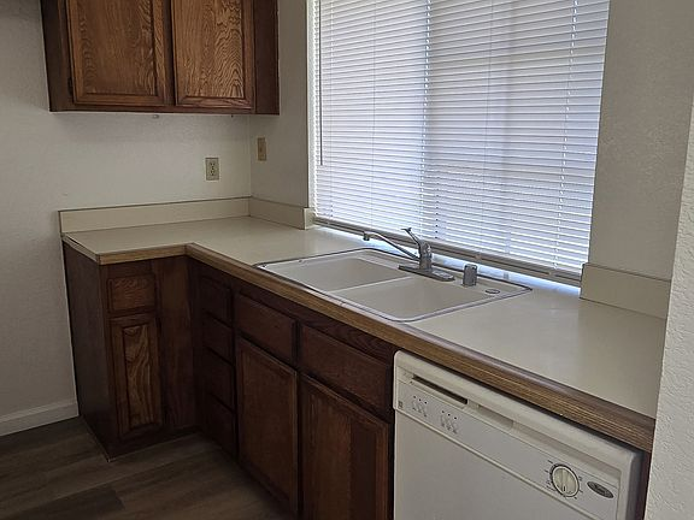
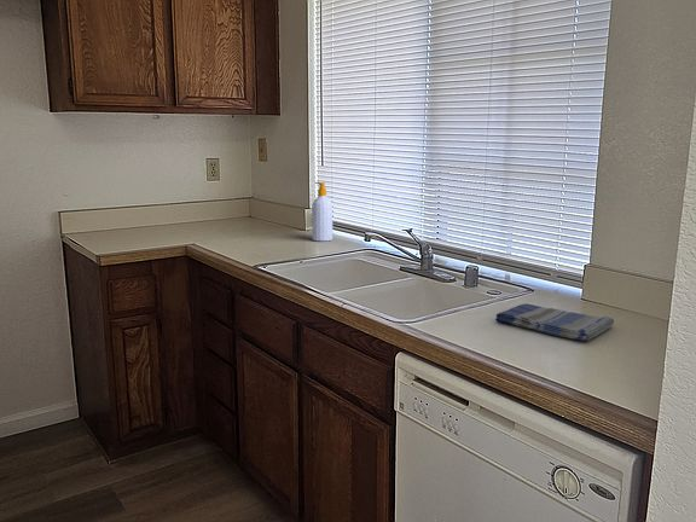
+ soap bottle (321, 210)
+ dish towel (553, 319)
